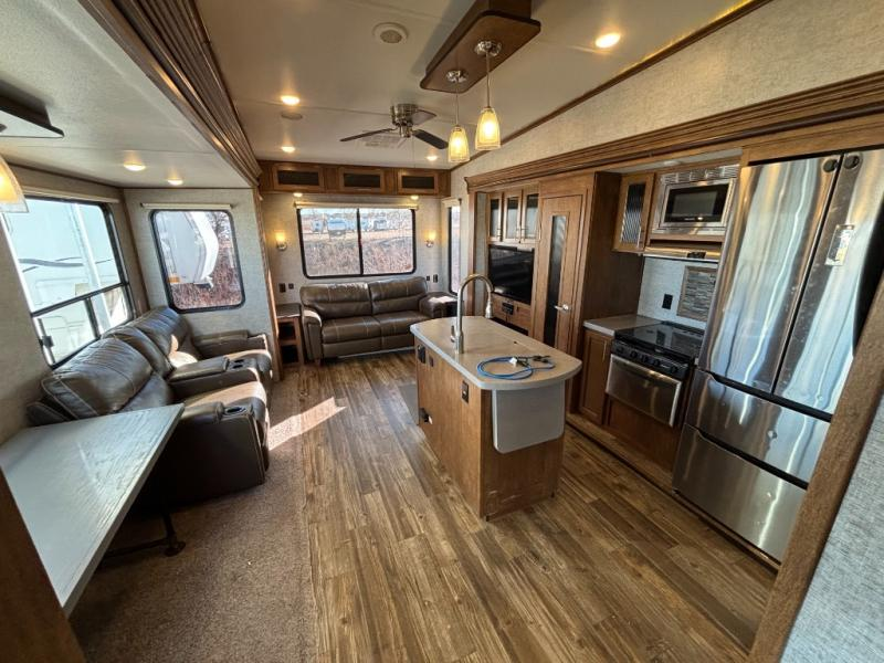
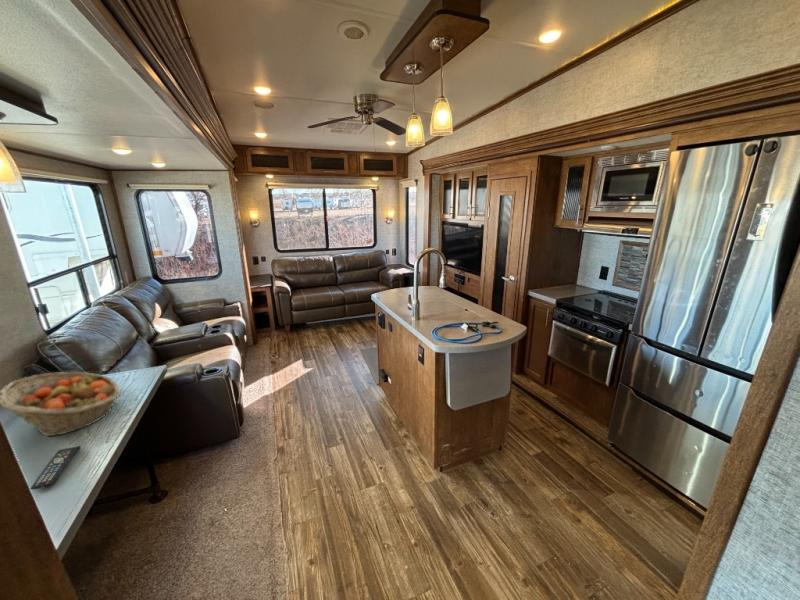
+ remote control (58, 465)
+ fruit basket (66, 397)
